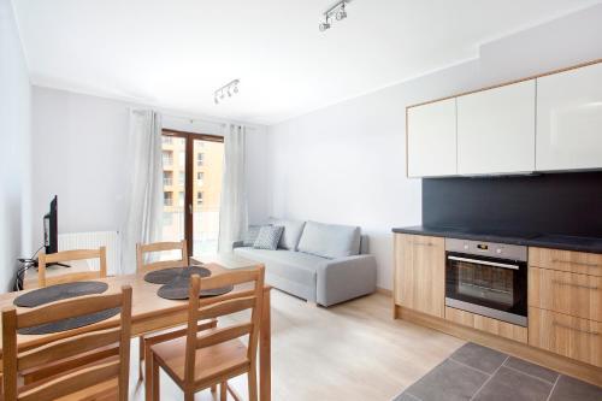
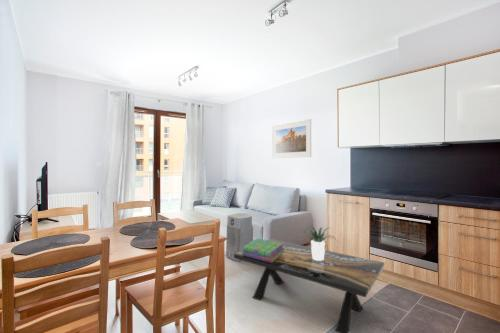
+ potted plant (317, 243)
+ coffee table (305, 279)
+ stack of books (263, 250)
+ air purifier (240, 235)
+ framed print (290, 140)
